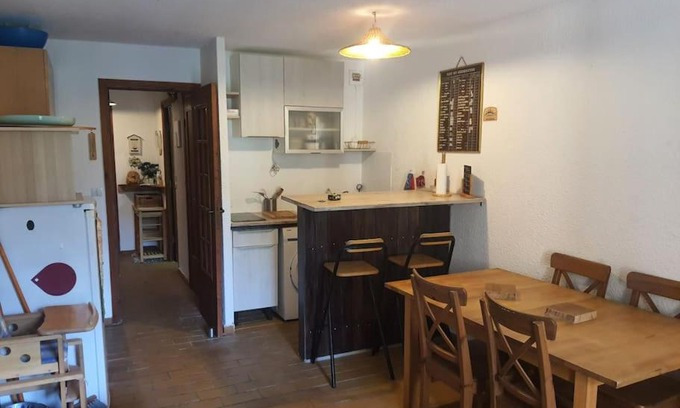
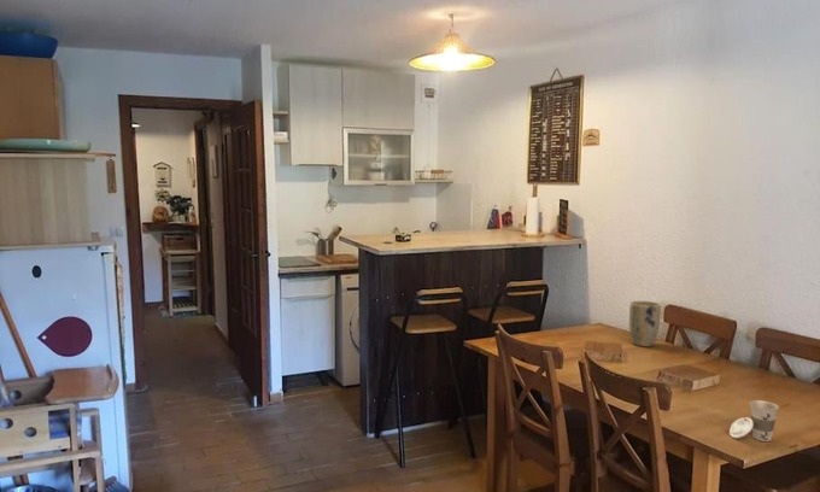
+ cup (754, 421)
+ plant pot (644, 323)
